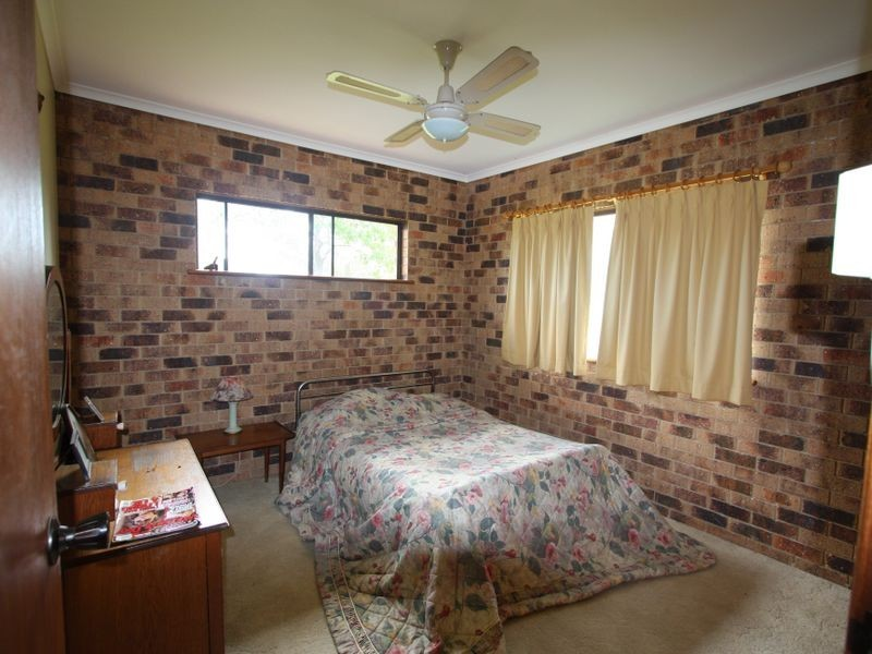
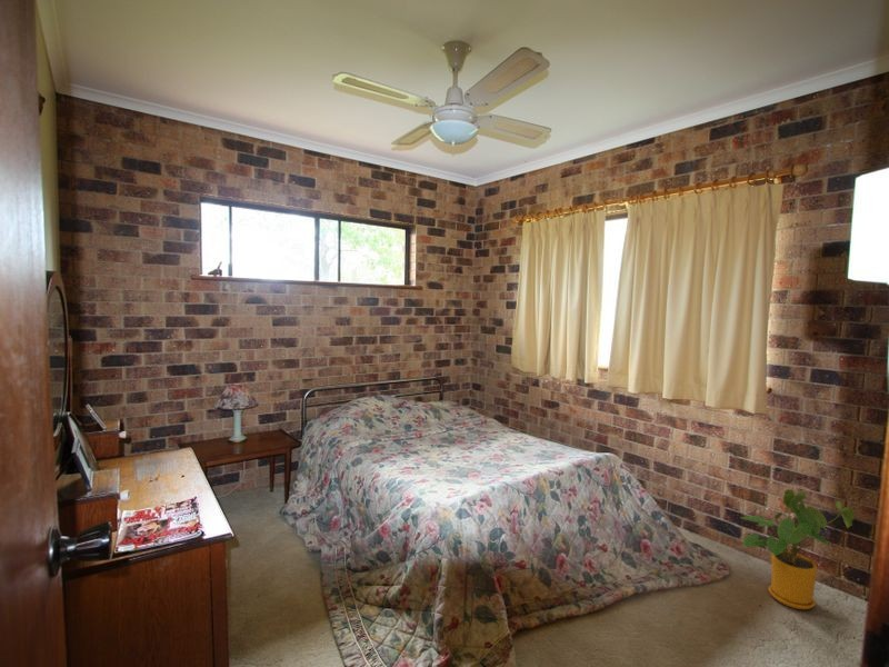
+ house plant (791, 547)
